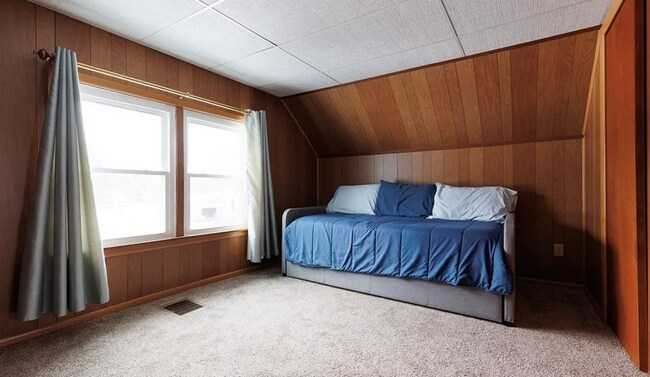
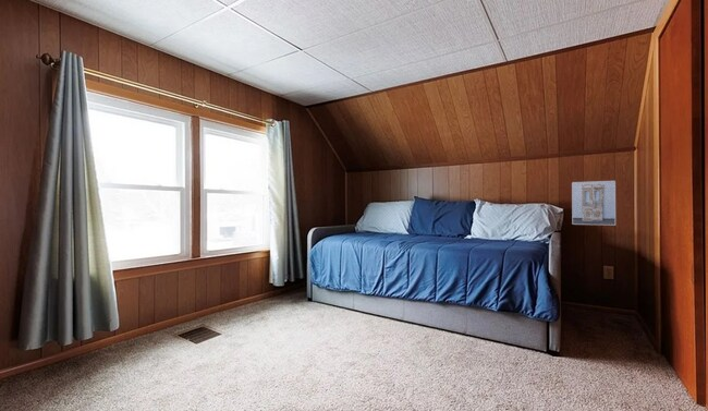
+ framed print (593, 203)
